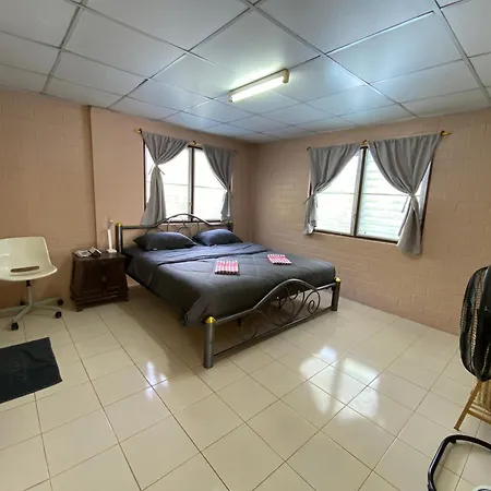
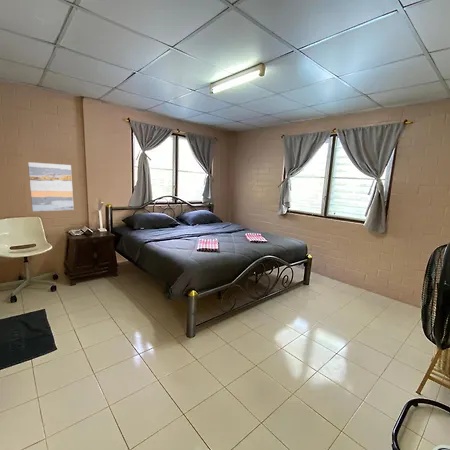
+ wall art (52, 187)
